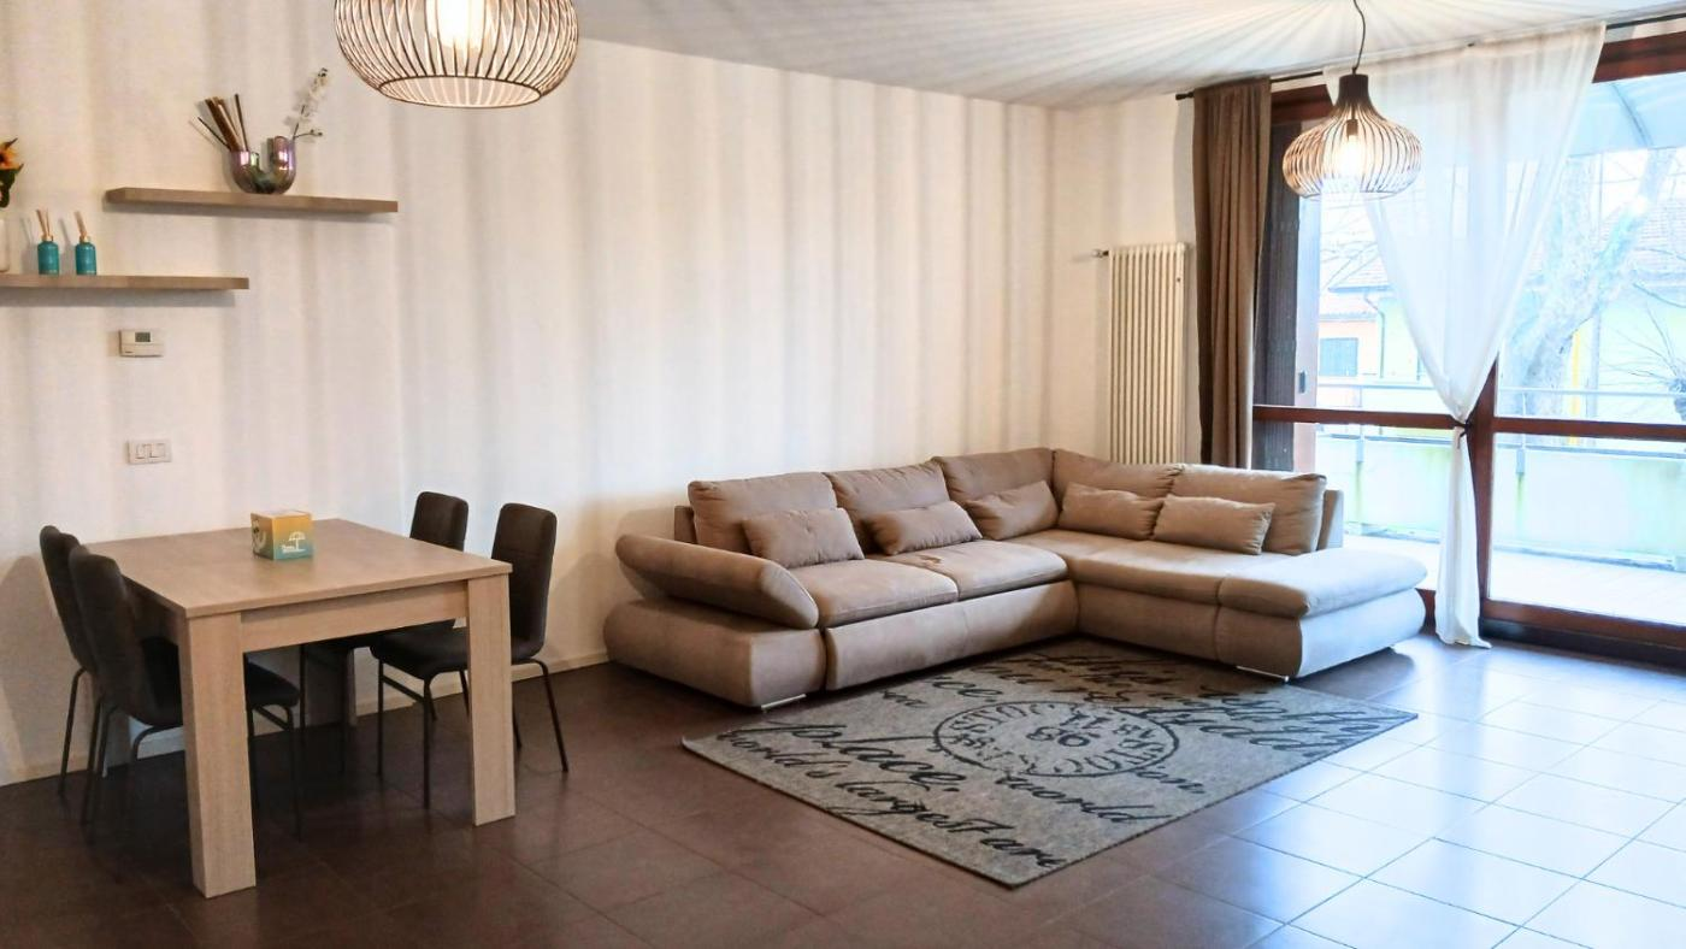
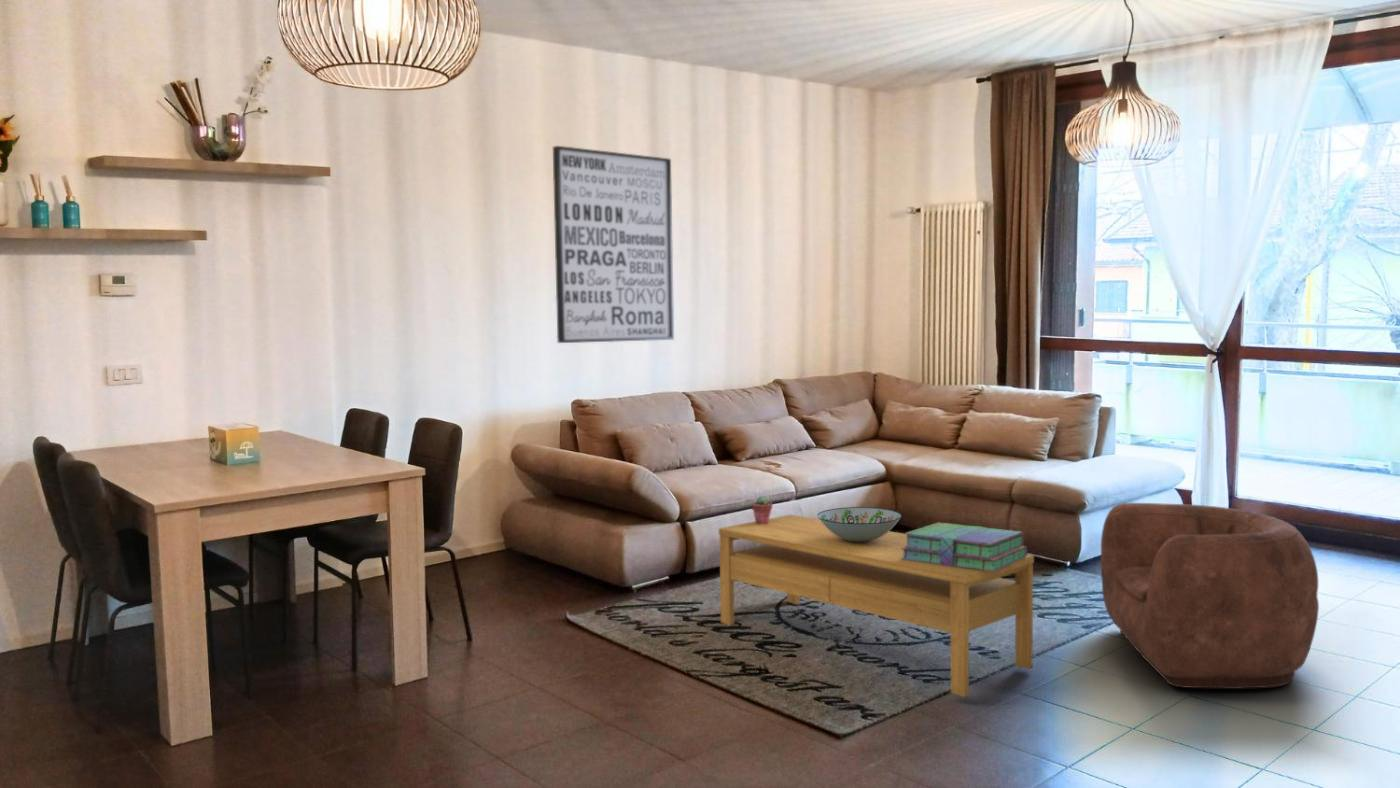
+ coffee table (865, 593)
+ potted succulent (762, 508)
+ decorative bowl (859, 526)
+ armchair (1211, 590)
+ wall art (616, 247)
+ stack of books (964, 544)
